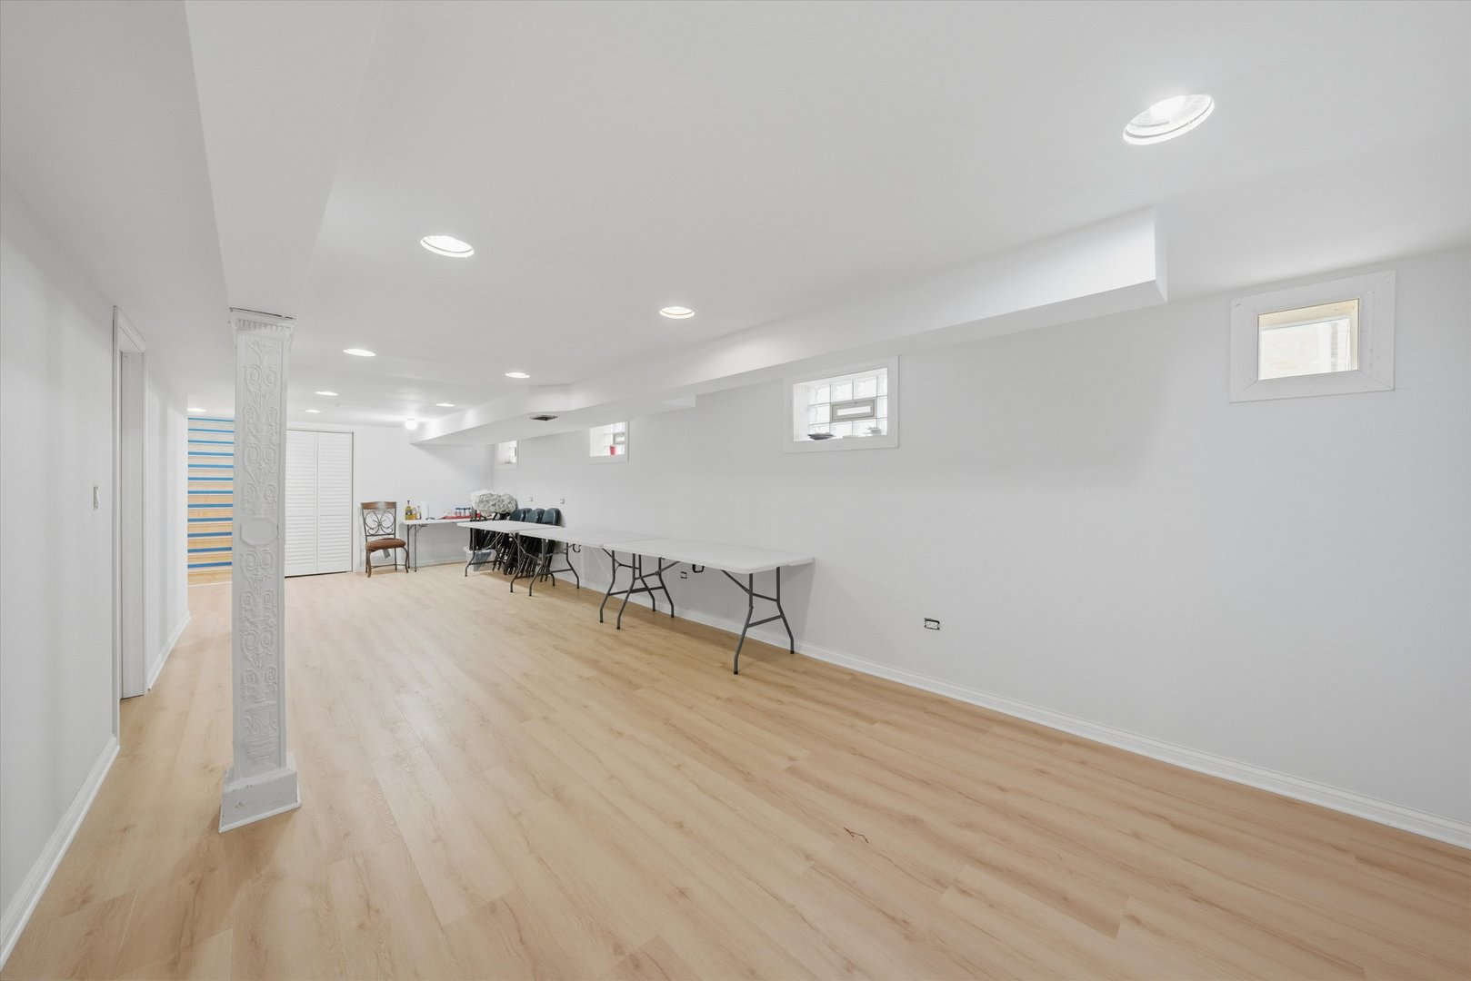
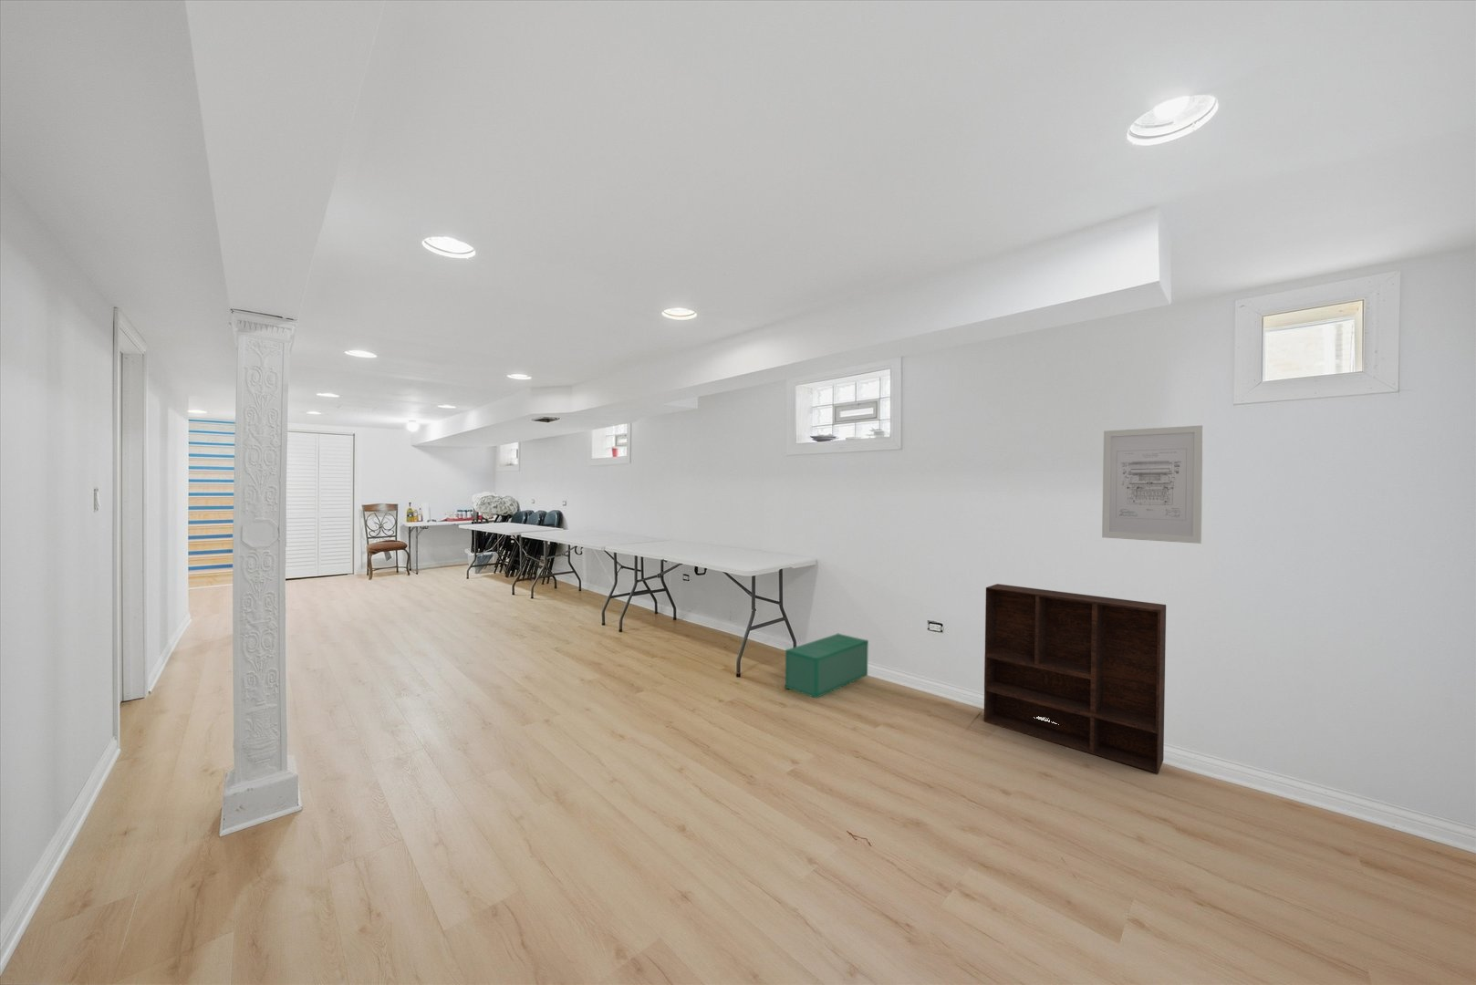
+ shelving unit (1067, 667)
+ wall art (1150, 485)
+ storage bin (828, 663)
